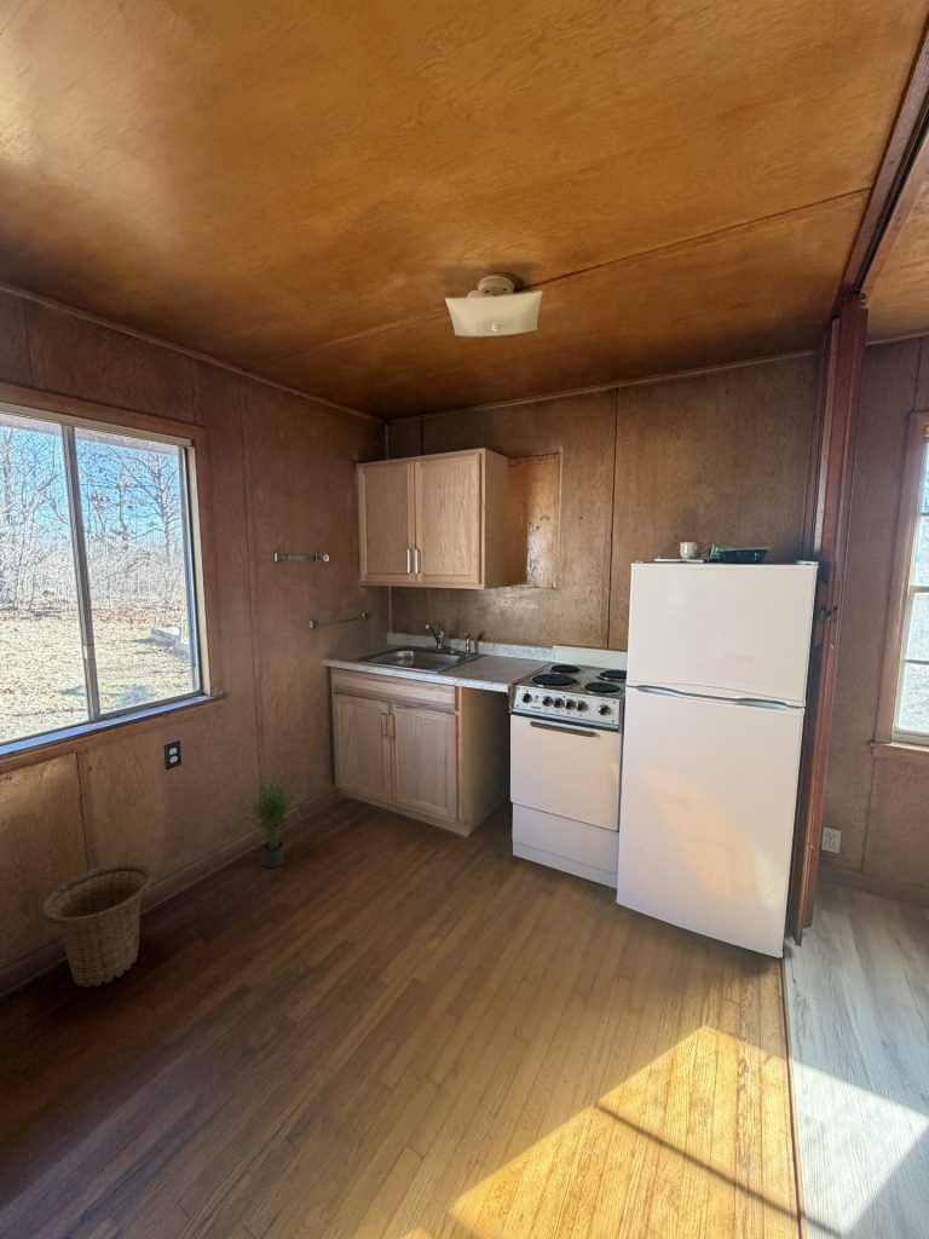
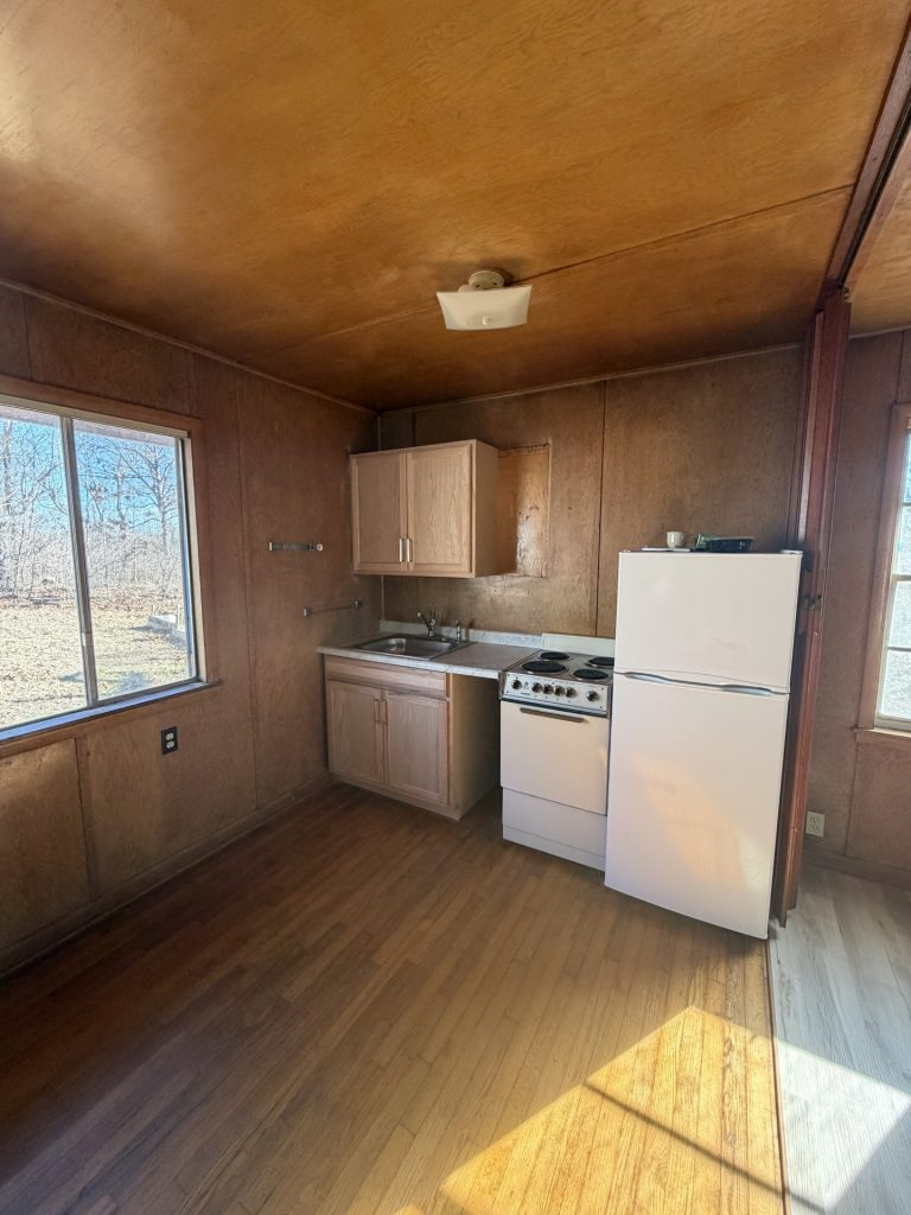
- potted plant (267, 820)
- basket (103, 927)
